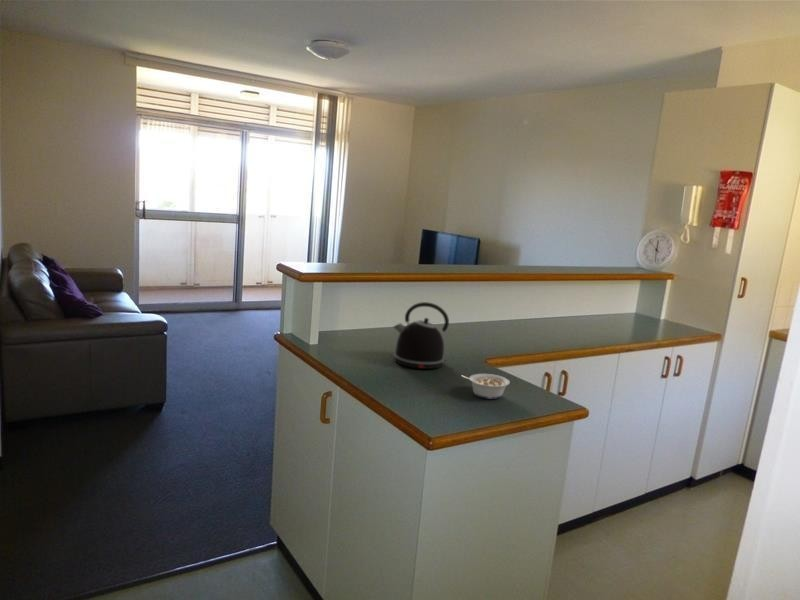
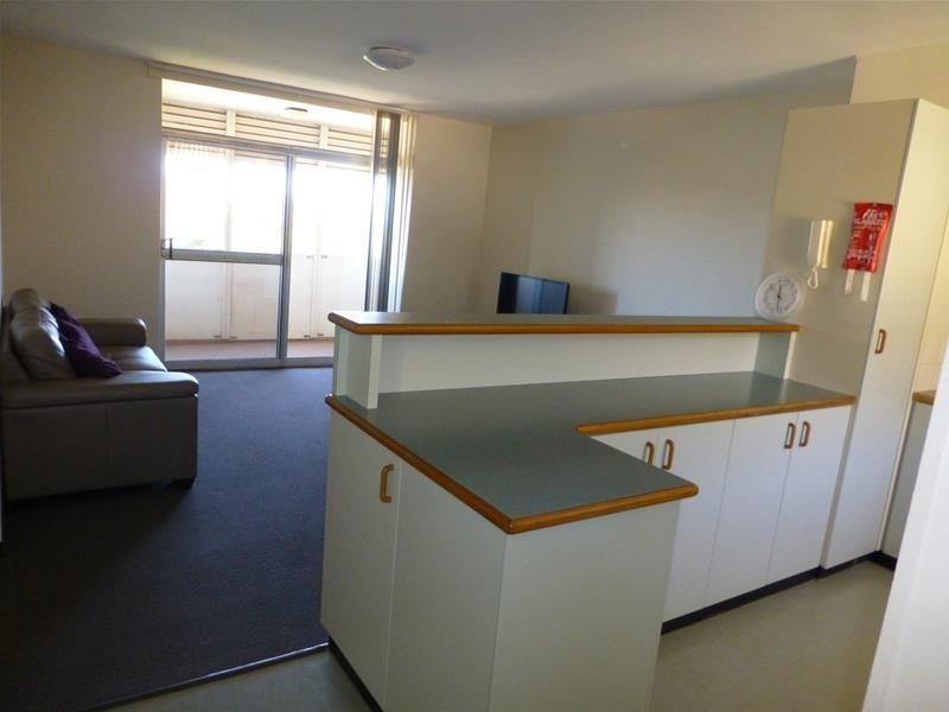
- legume (487, 385)
- kettle (421, 332)
